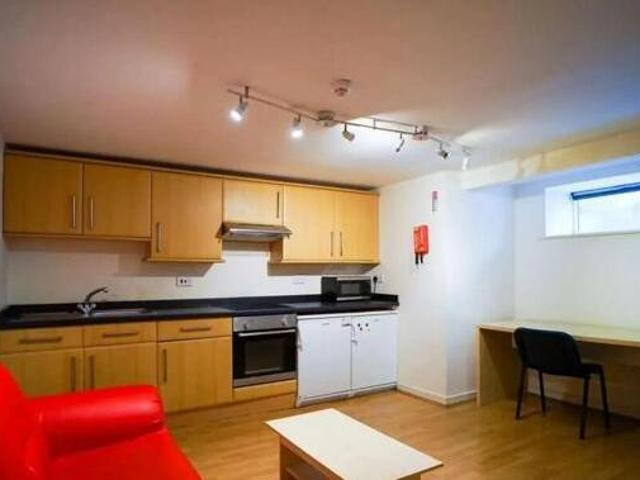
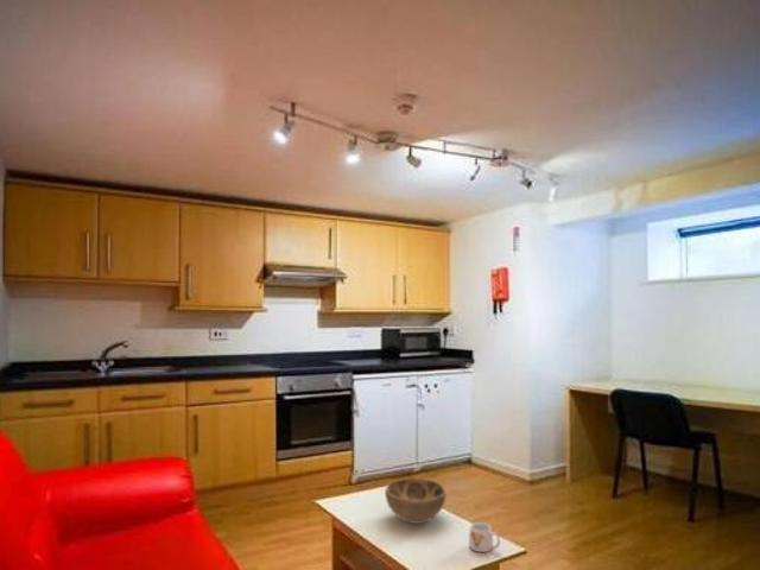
+ mug (484, 538)
+ decorative bowl (414, 504)
